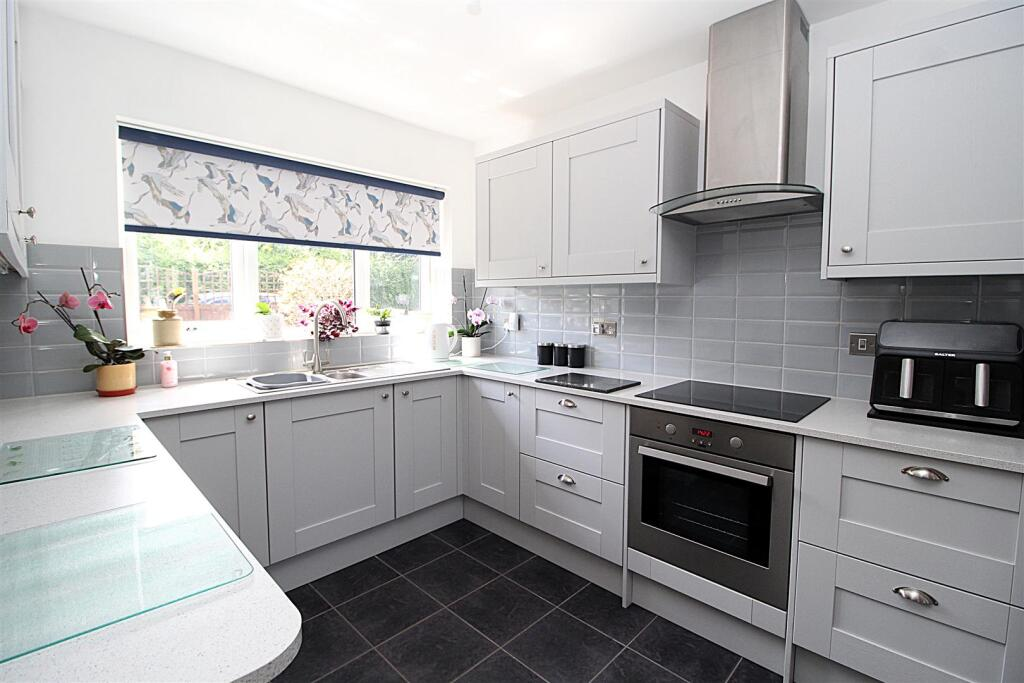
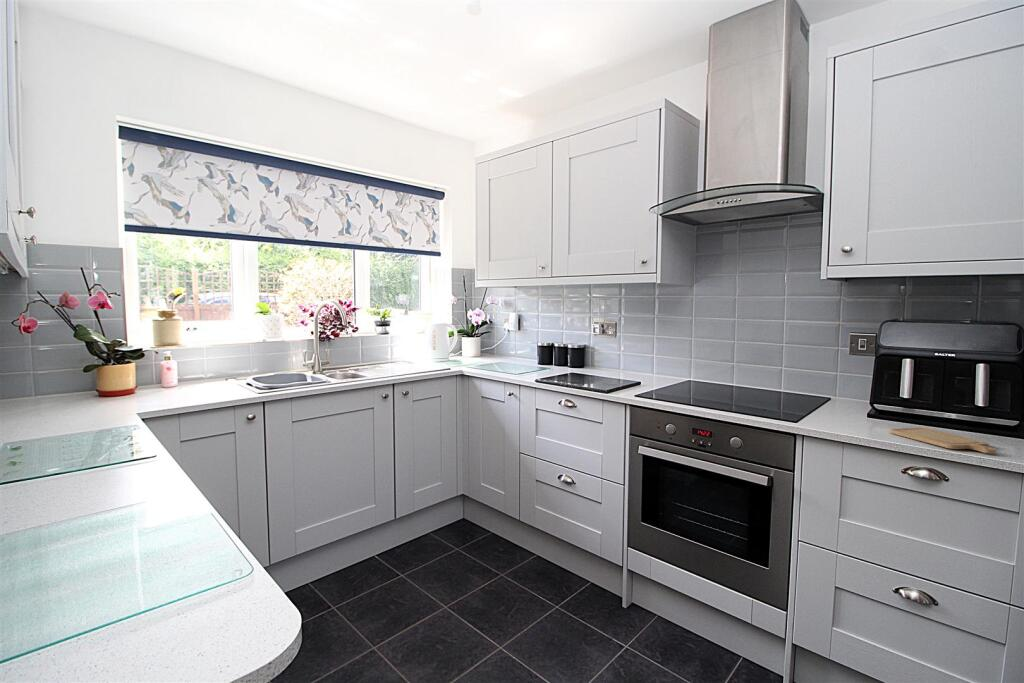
+ chopping board (945, 439)
